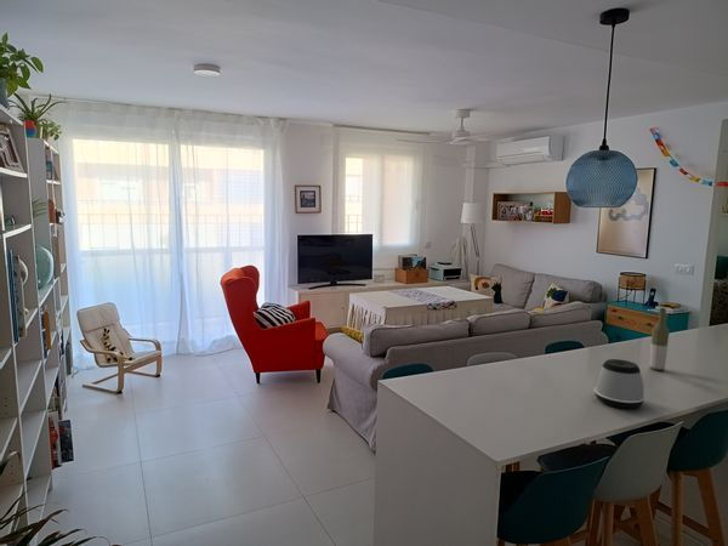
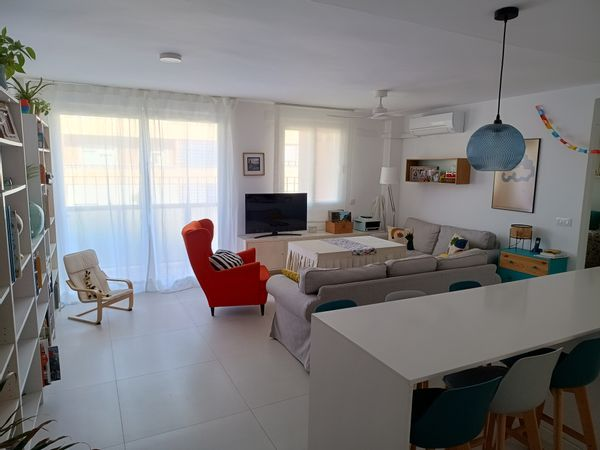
- bottle (659, 339)
- speaker (619, 382)
